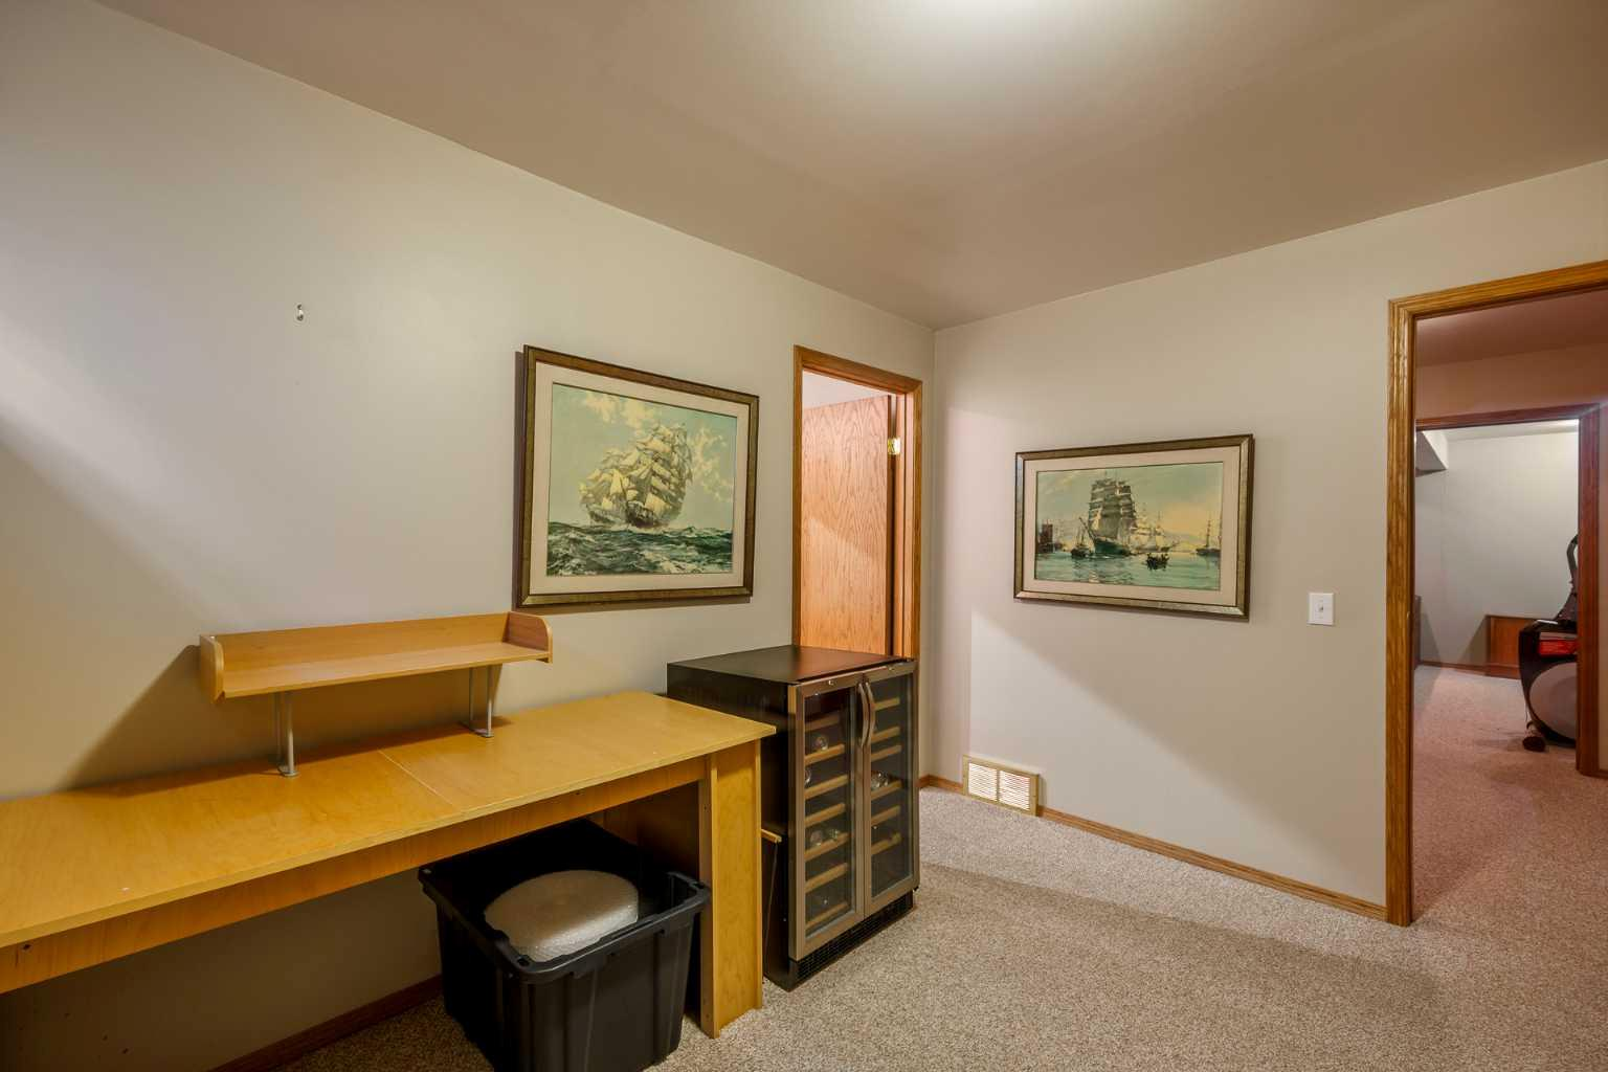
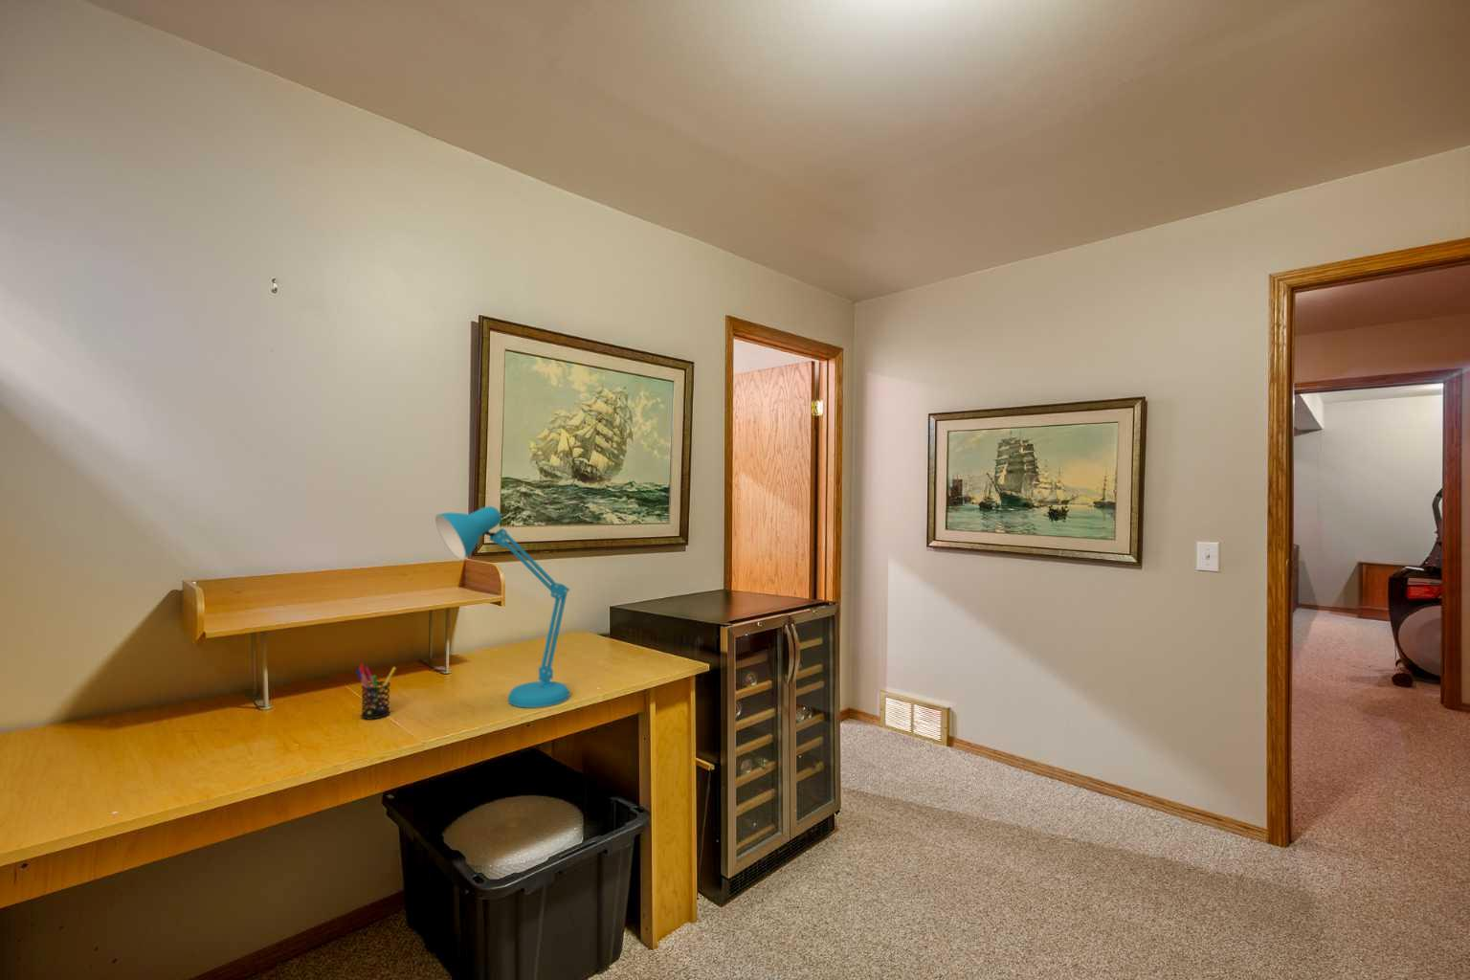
+ desk lamp (536, 576)
+ pen holder (373, 689)
